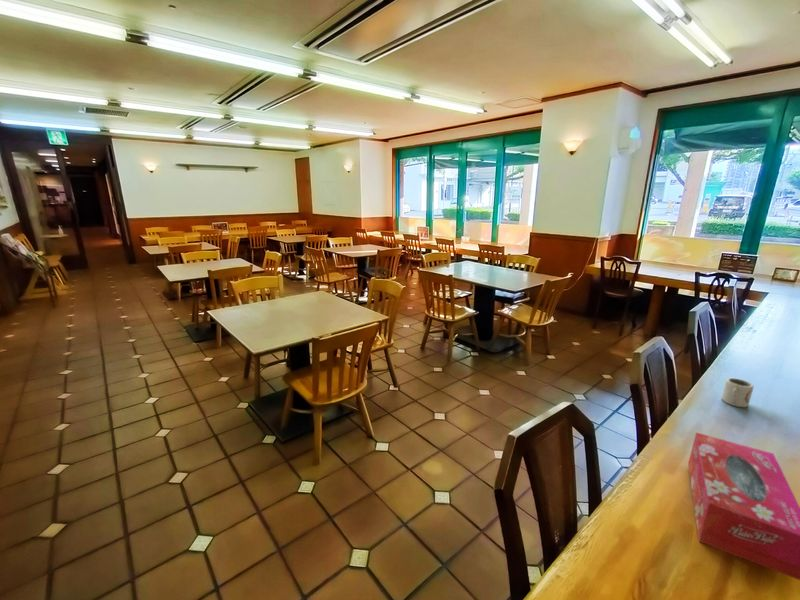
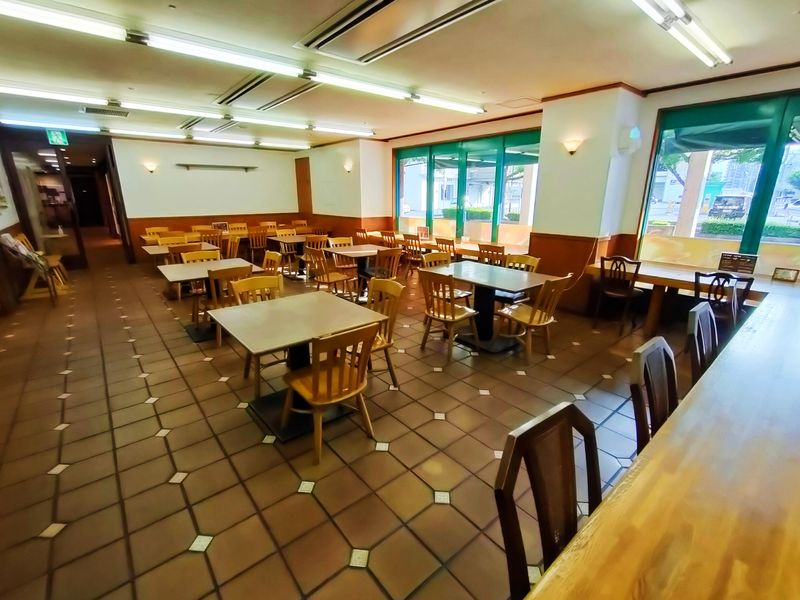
- tissue box (739, 494)
- cup (736, 393)
